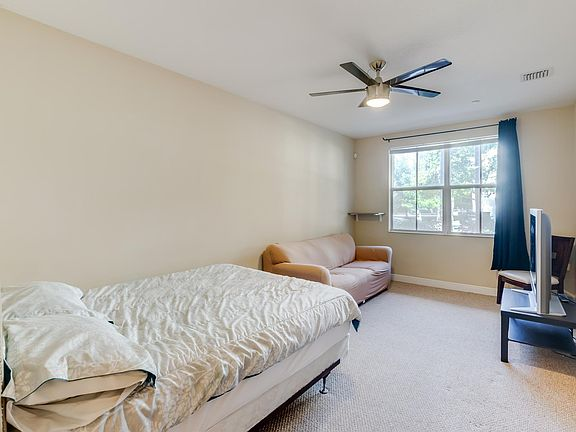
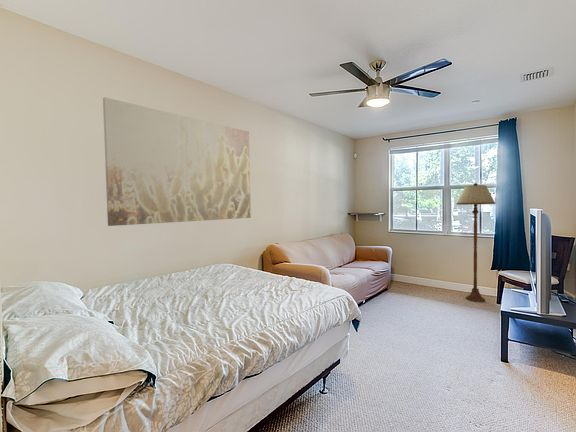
+ wall art (191, 169)
+ floor lamp (475, 241)
